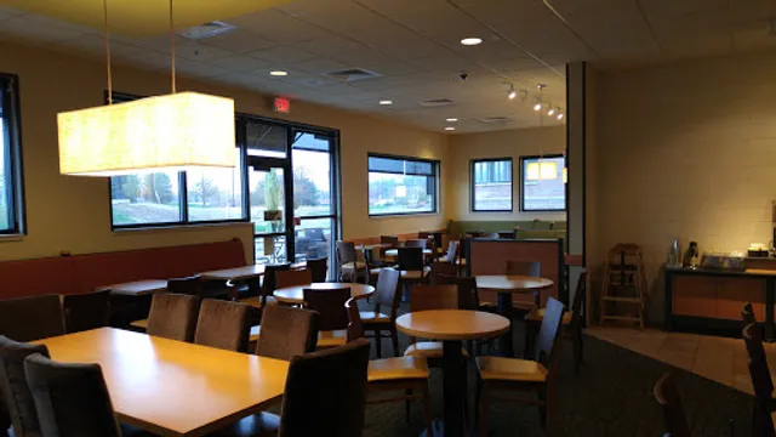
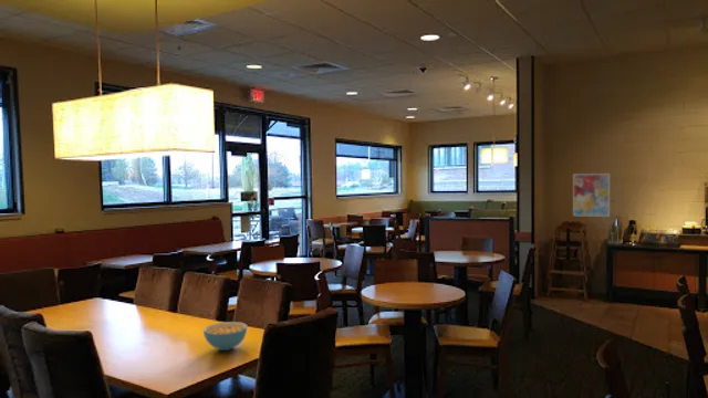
+ cereal bowl (226, 337)
+ wall art (591, 195)
